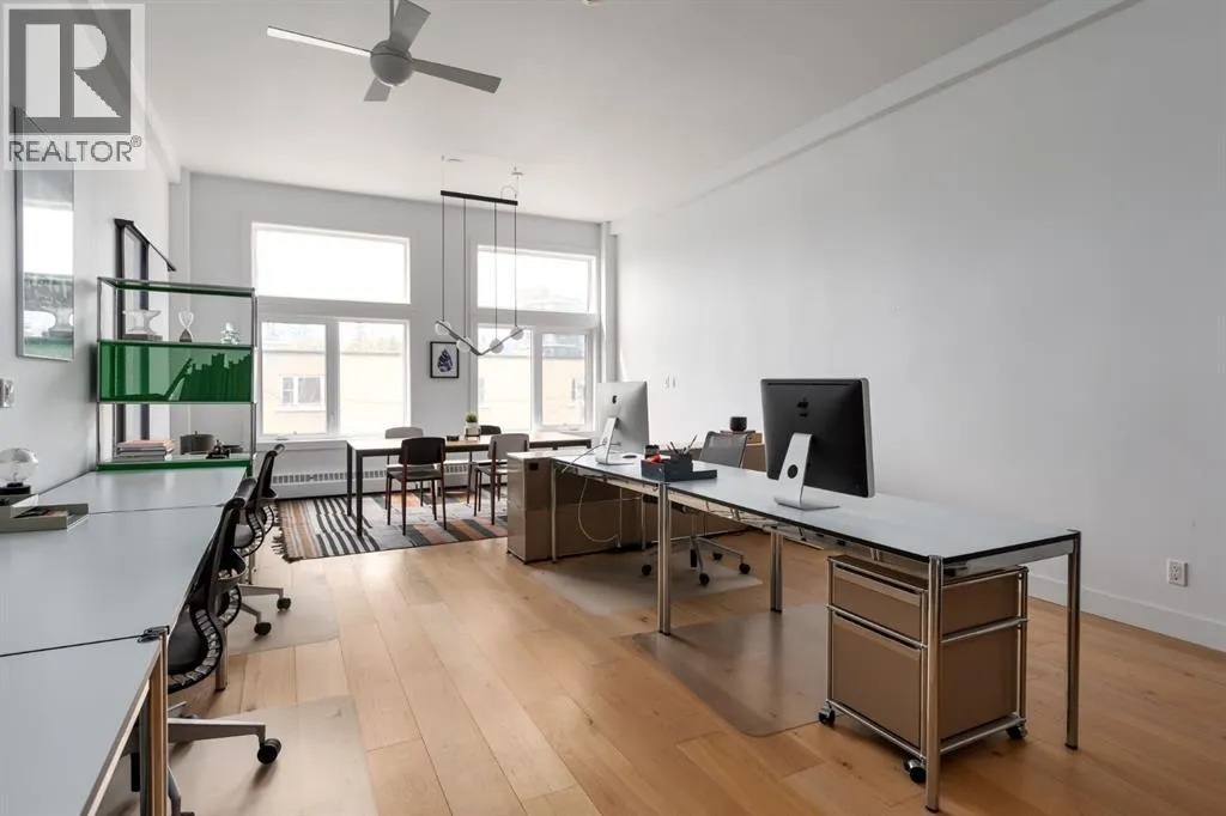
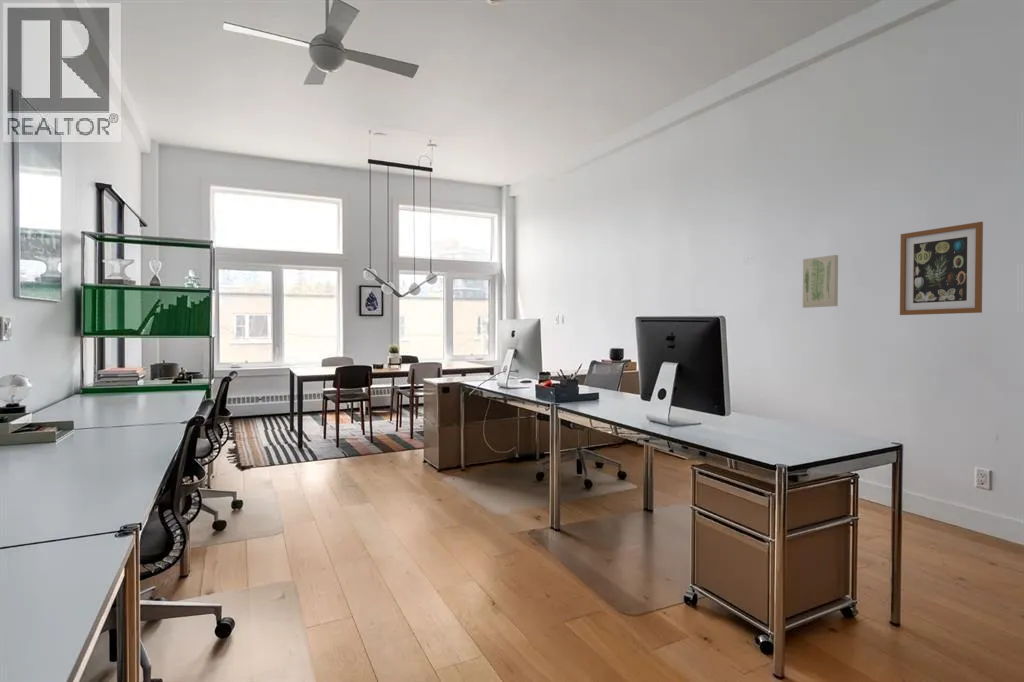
+ wall art (819, 282)
+ wall art (938, 271)
